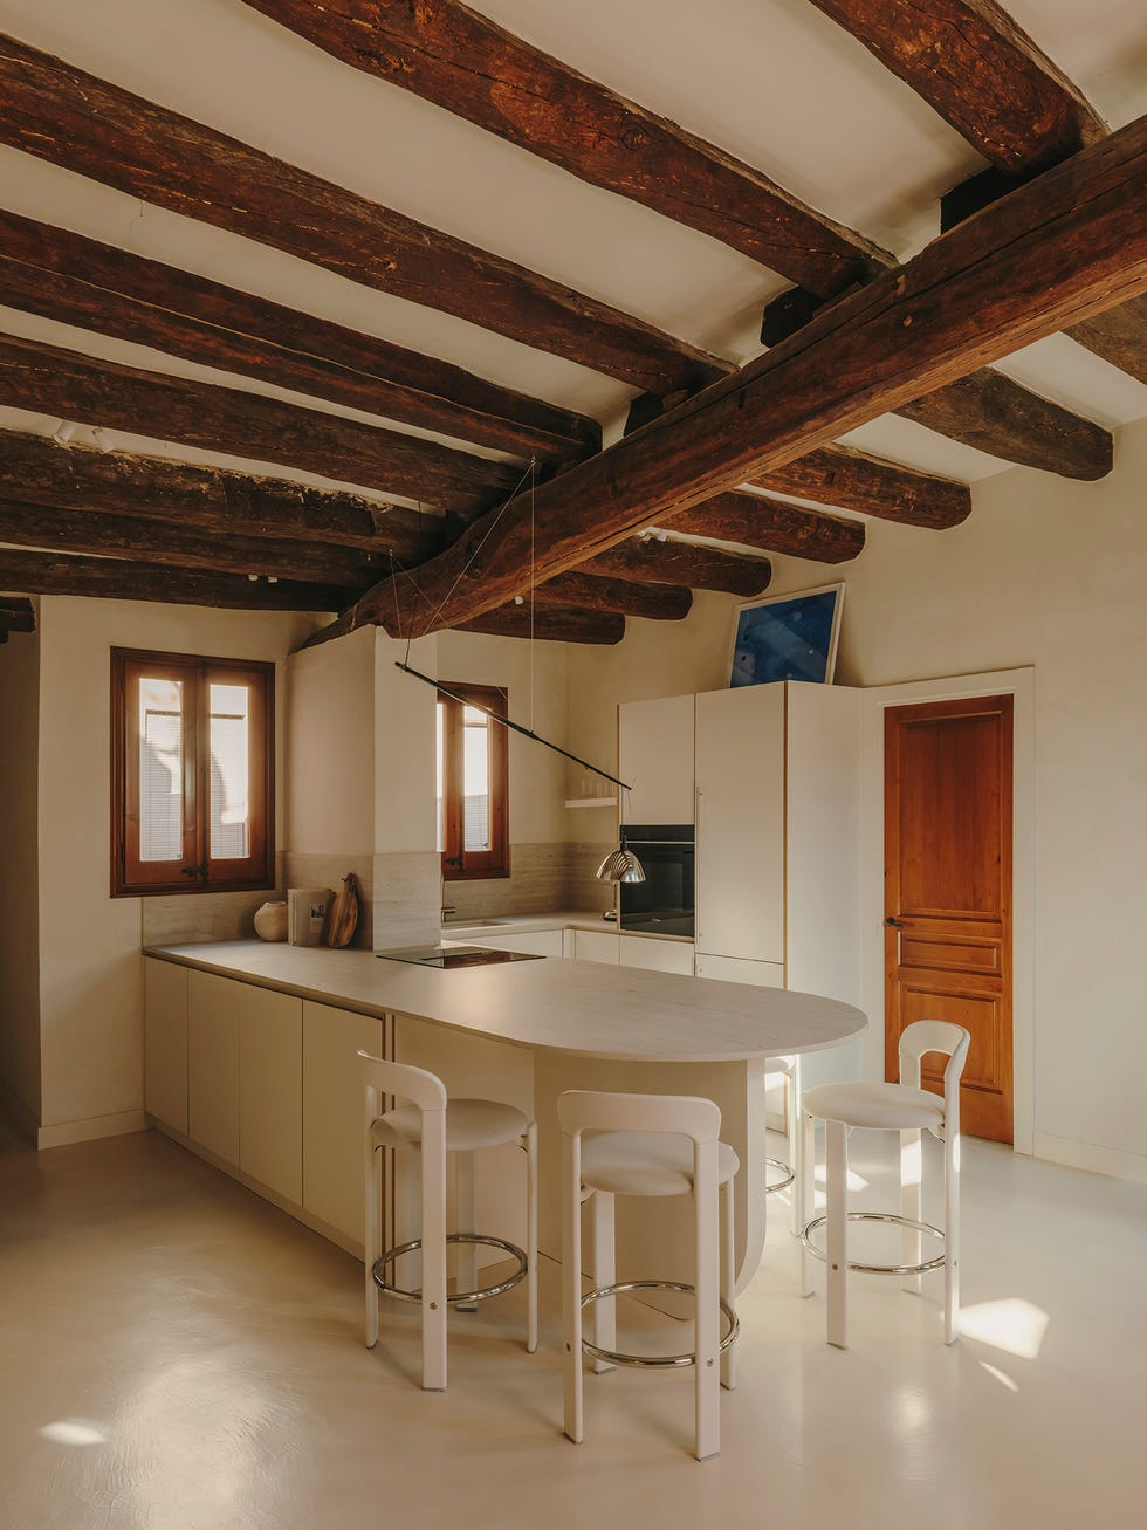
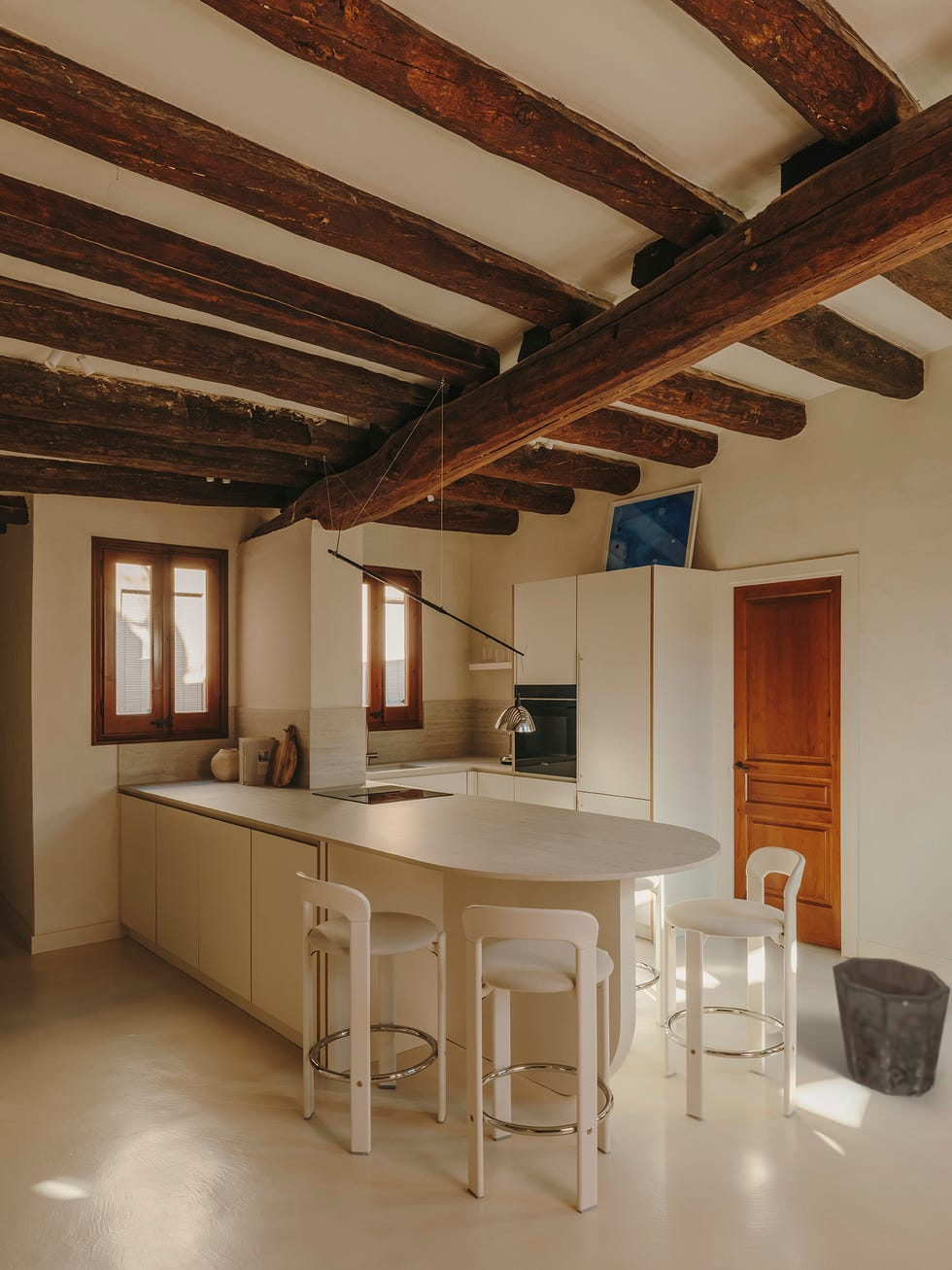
+ waste bin (889, 1027)
